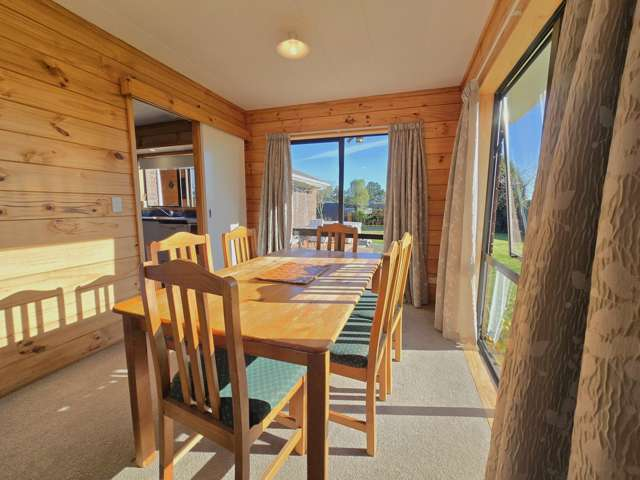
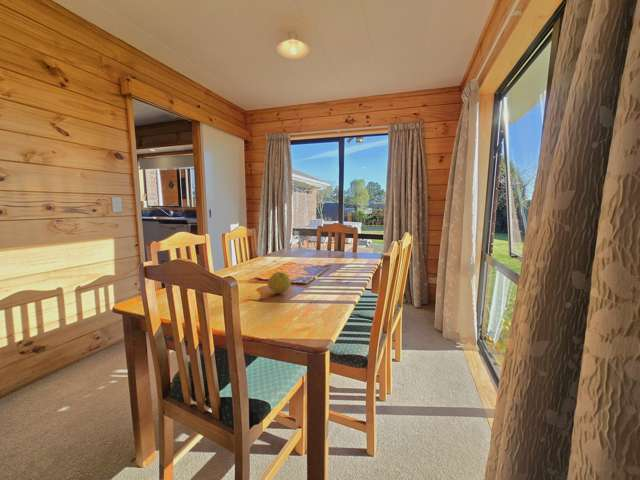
+ fruit (279, 282)
